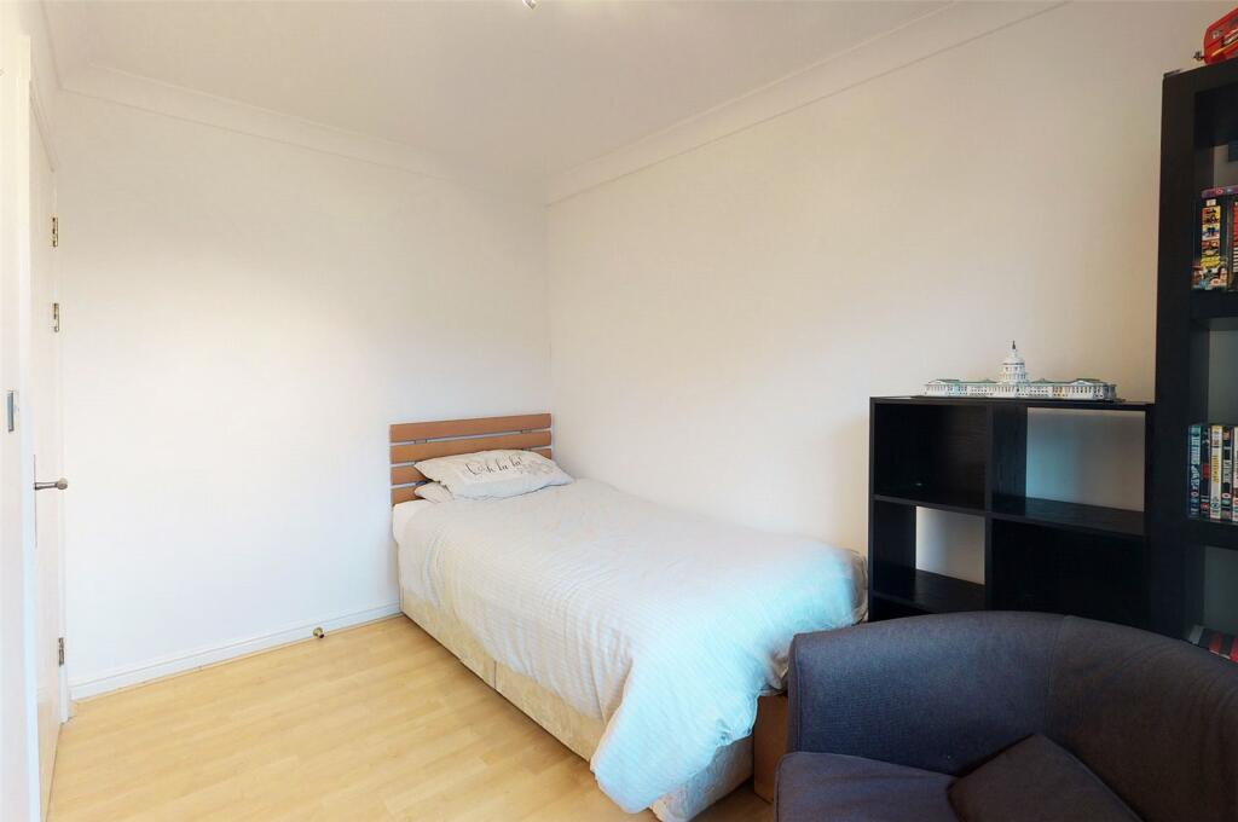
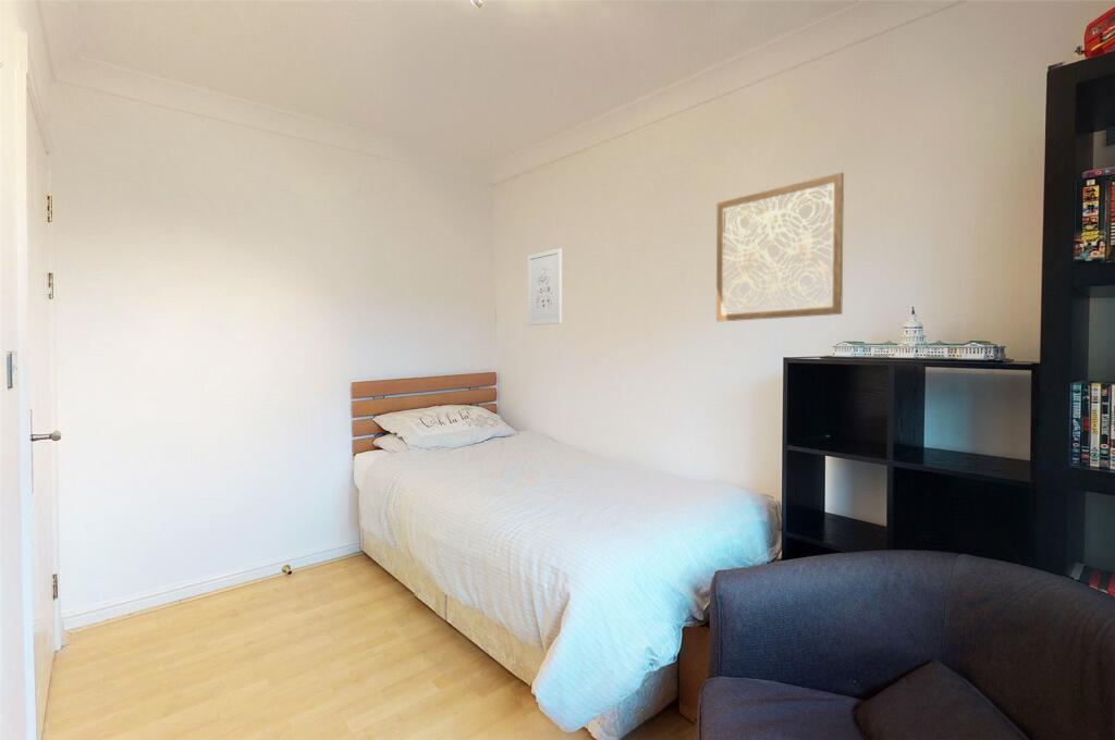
+ wall art (776, 257)
+ wall art (543, 288)
